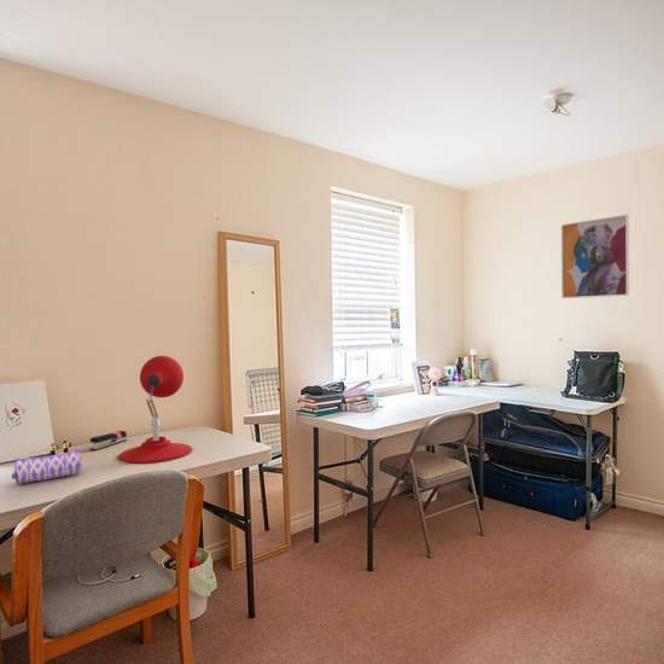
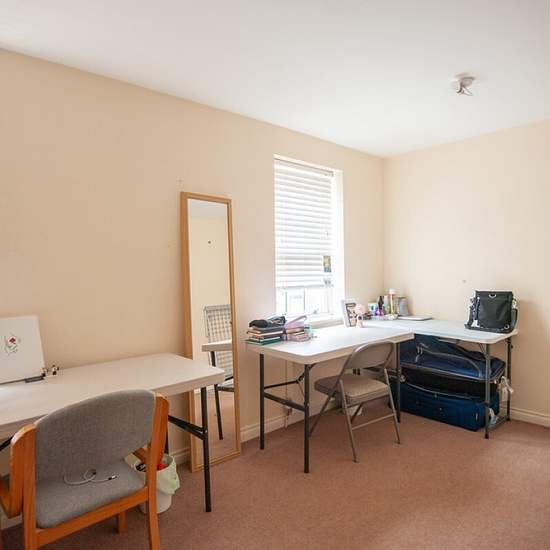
- wall art (593, 258)
- stapler (109, 438)
- desk lamp (153, 404)
- pencil case (48, 465)
